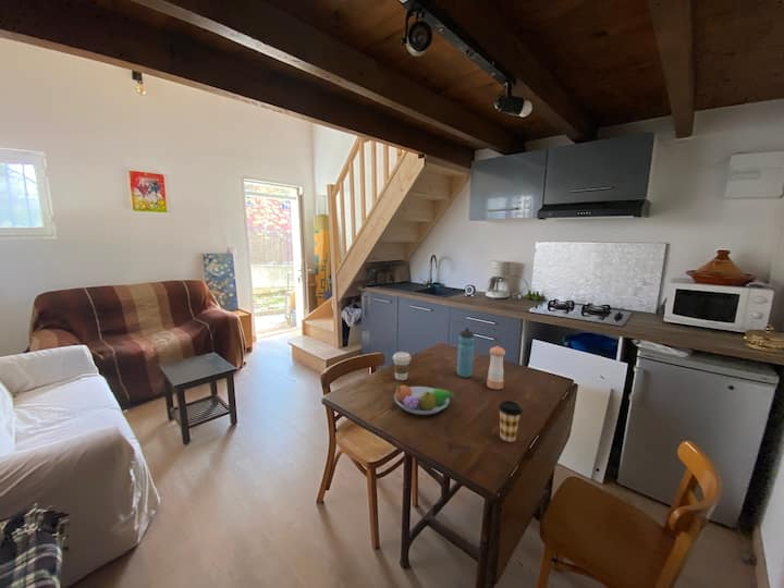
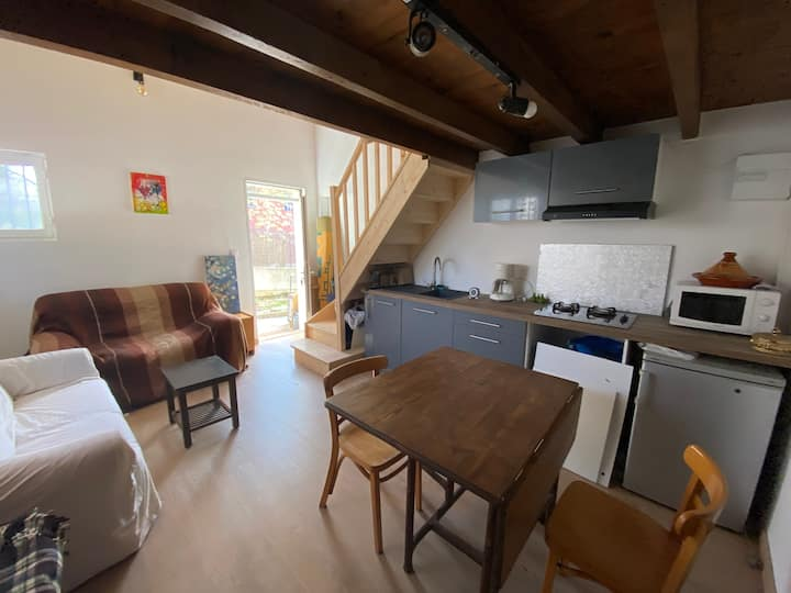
- fruit bowl (422, 393)
- coffee cup (401, 366)
- water bottle (465, 352)
- coffee cup (509, 421)
- pepper shaker (495, 366)
